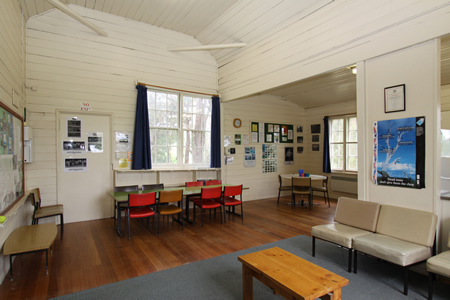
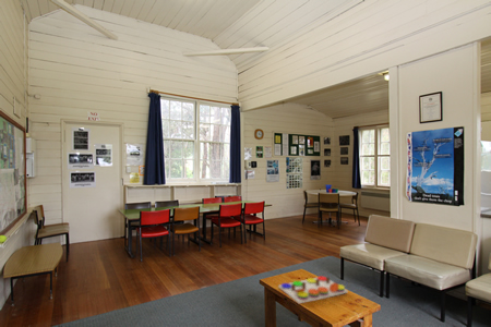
+ board game (312, 286)
